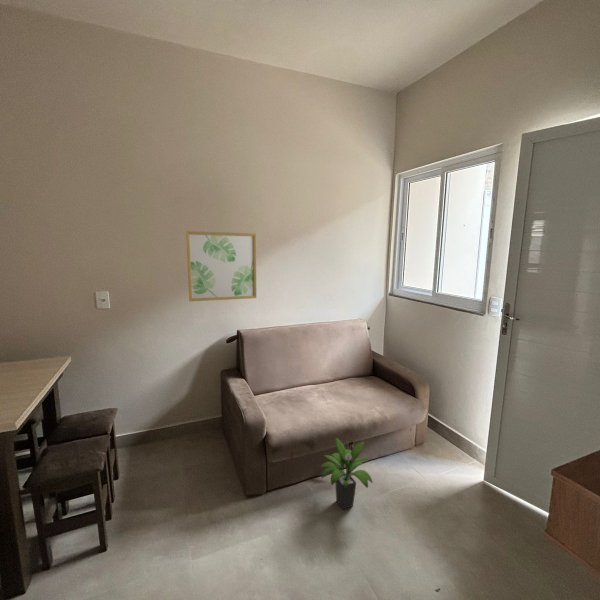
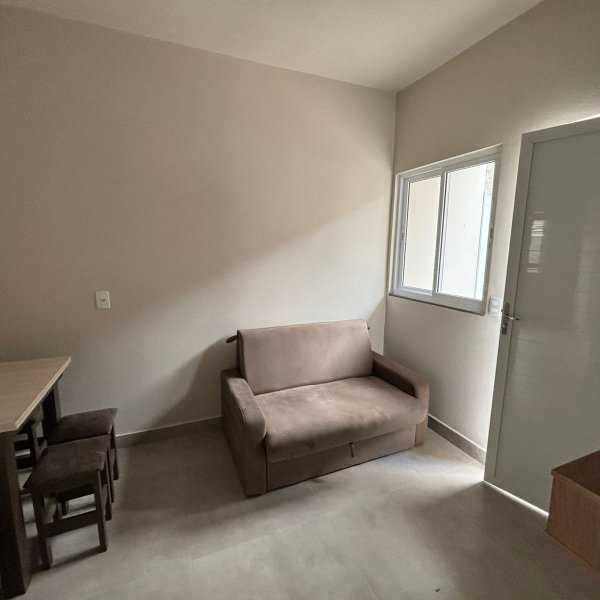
- wall art (223, 266)
- potted plant (345, 476)
